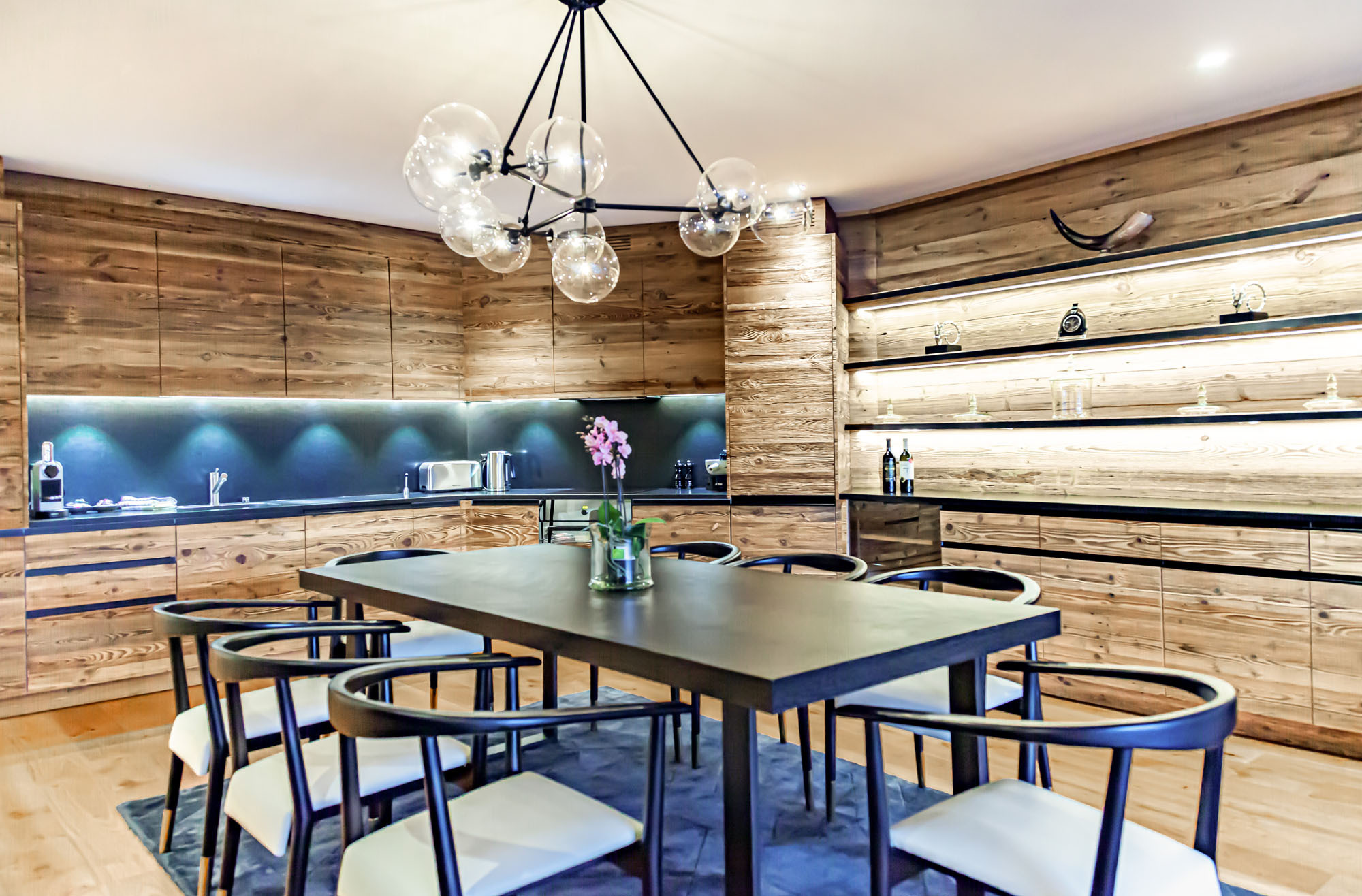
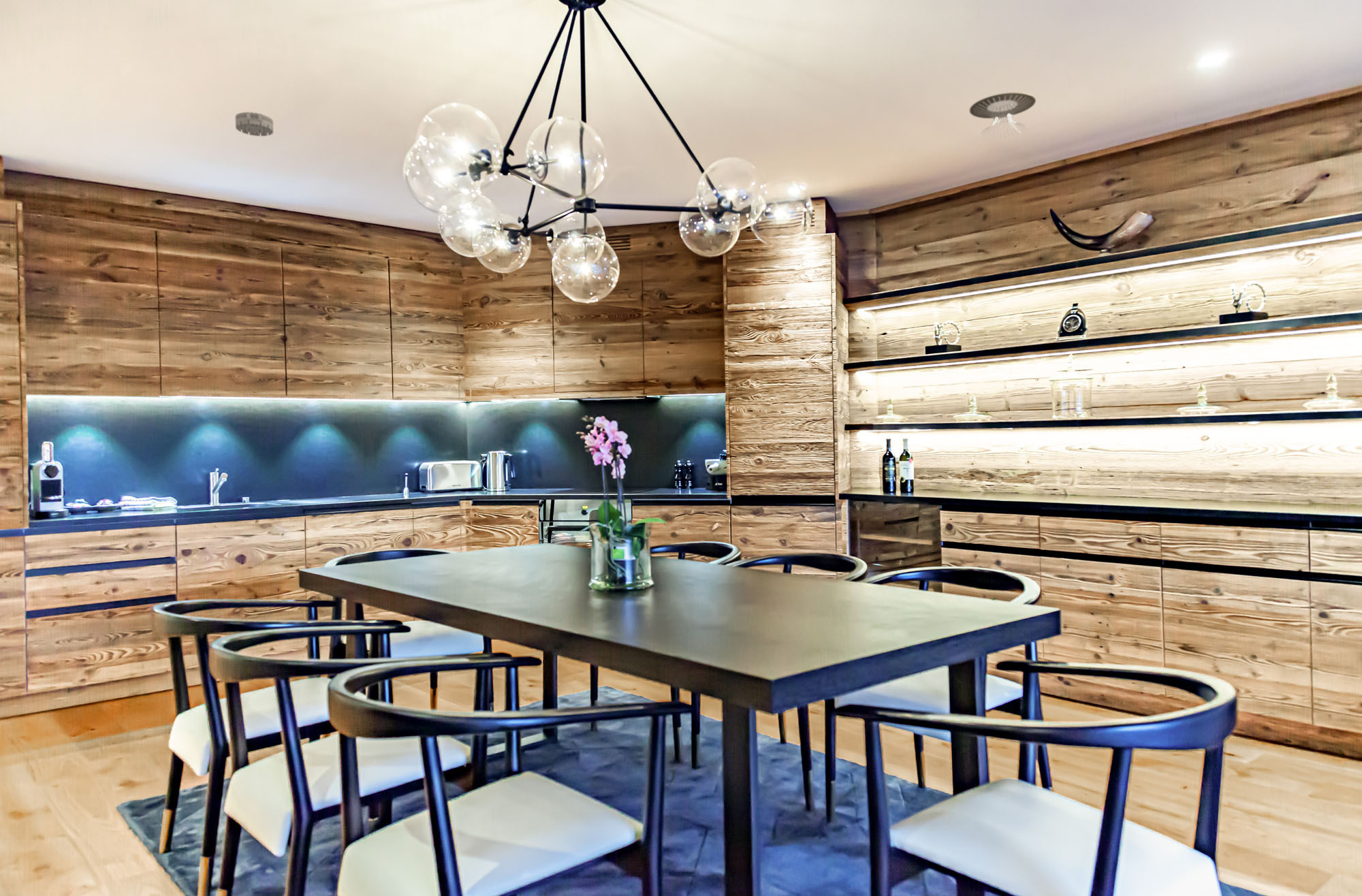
+ smoke detector (254, 123)
+ recessed light (1002, 118)
